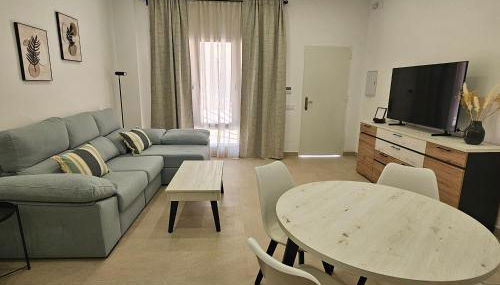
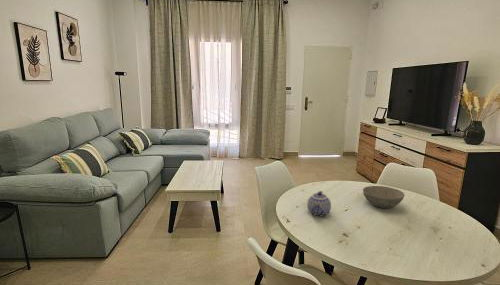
+ teapot (319, 202)
+ bowl (382, 198)
